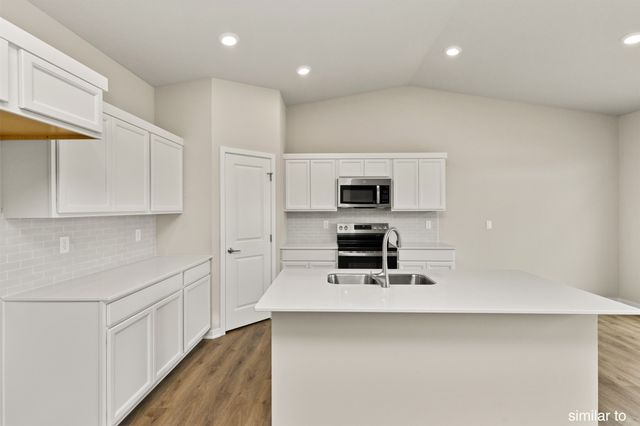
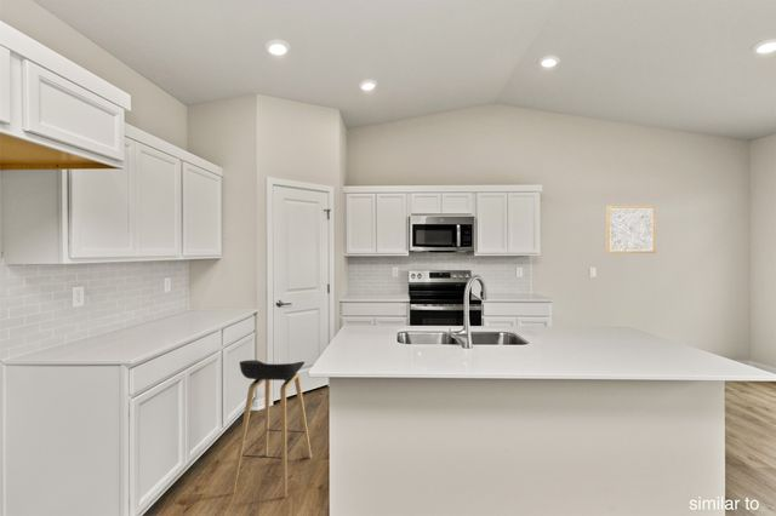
+ wall art (628, 229)
+ stool (268, 414)
